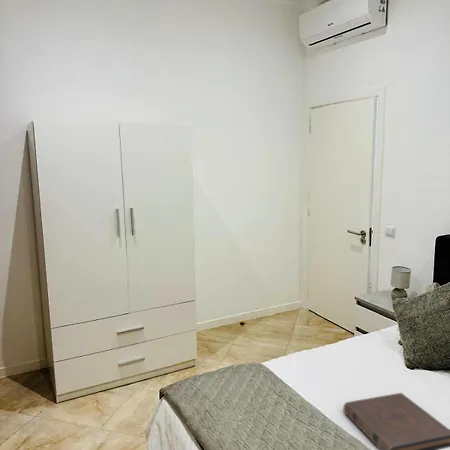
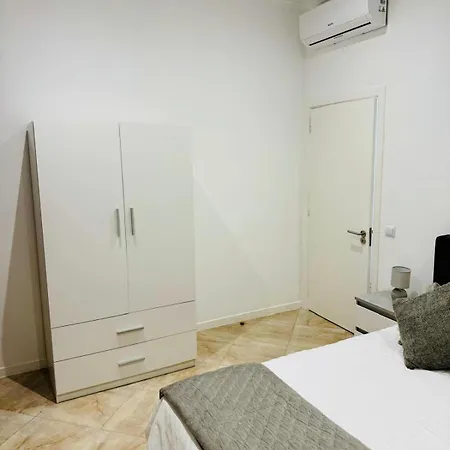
- book (395, 422)
